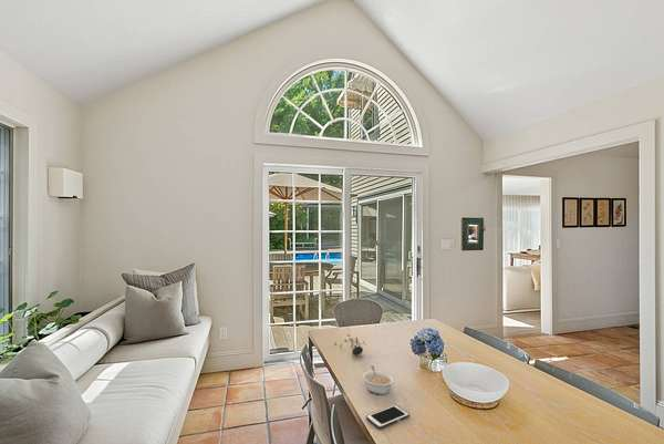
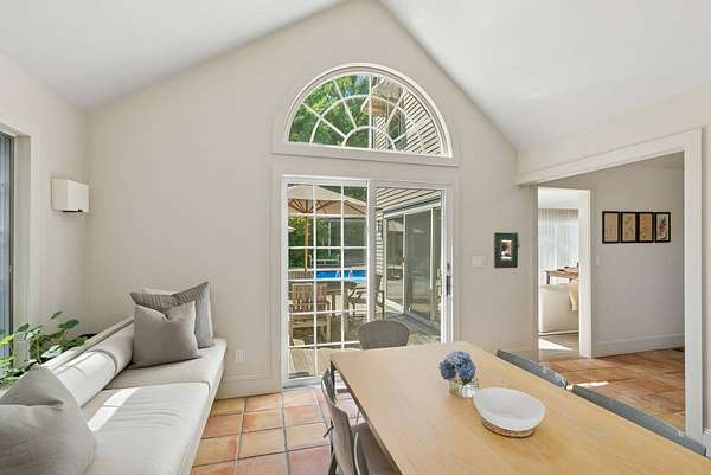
- teapot (349, 334)
- cell phone (387, 415)
- legume (376, 381)
